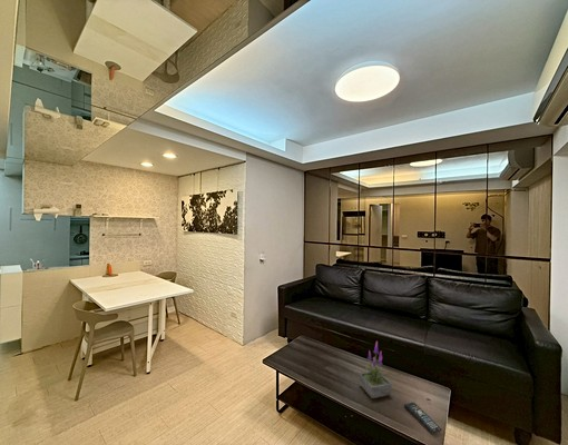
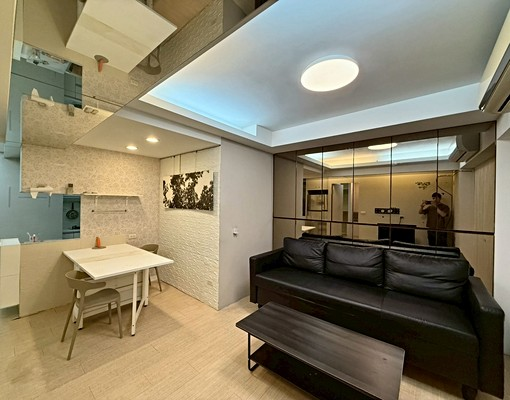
- remote control (421, 416)
- potted plant (374, 366)
